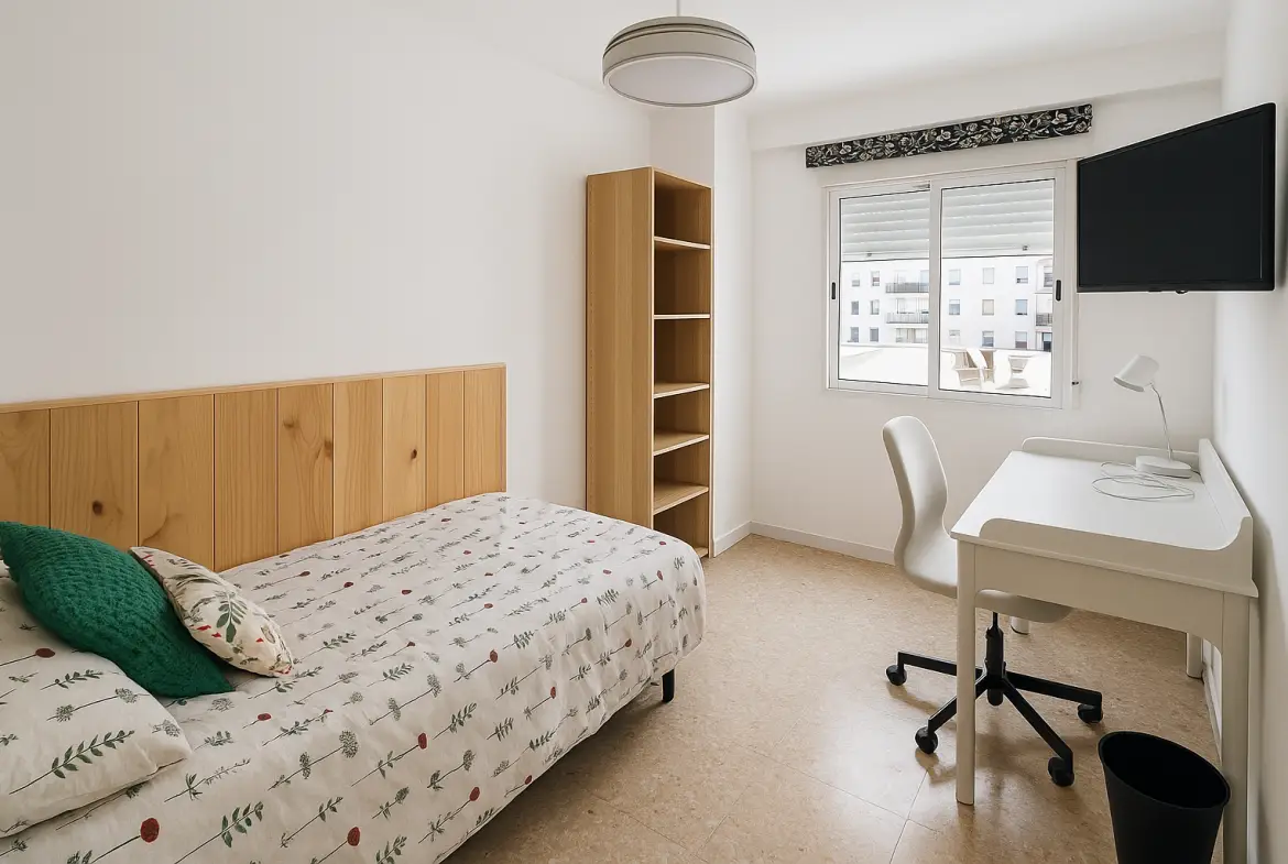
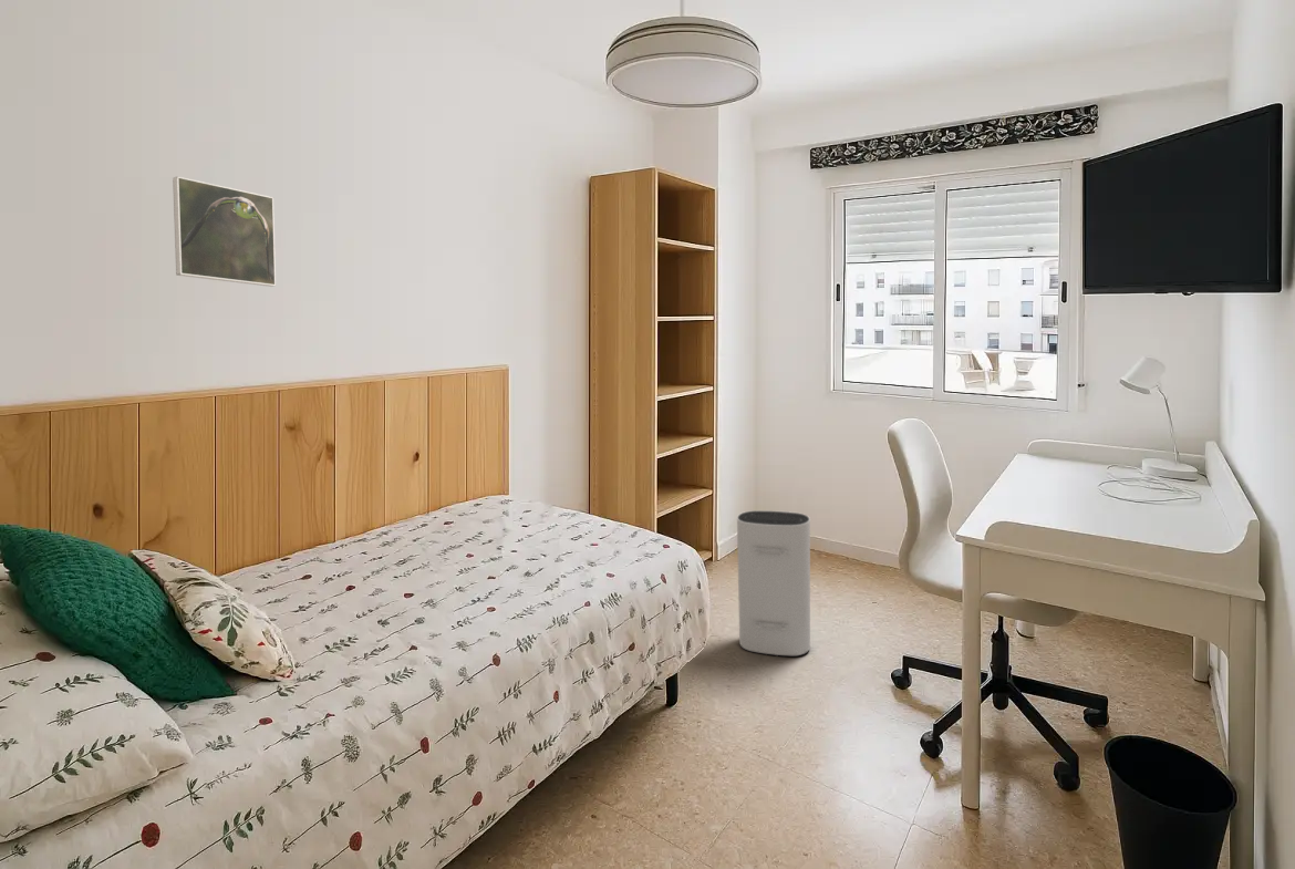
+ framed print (227, 234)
+ air purifier (774, 581)
